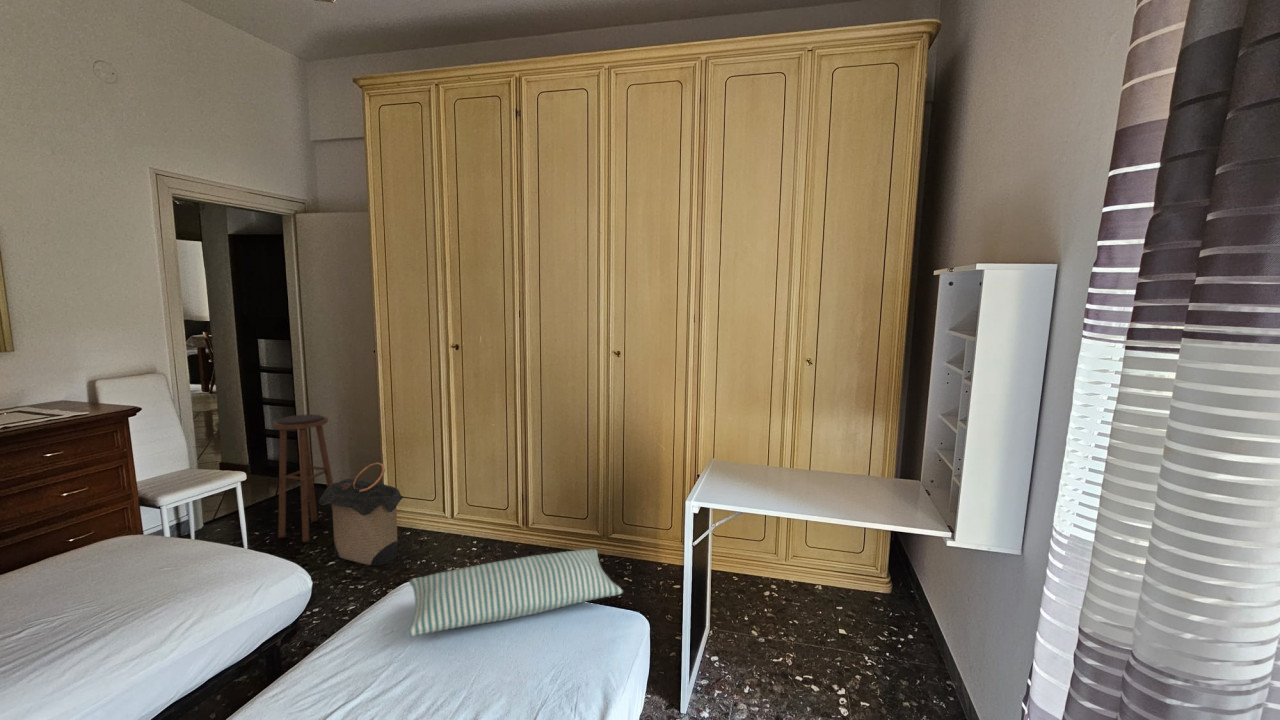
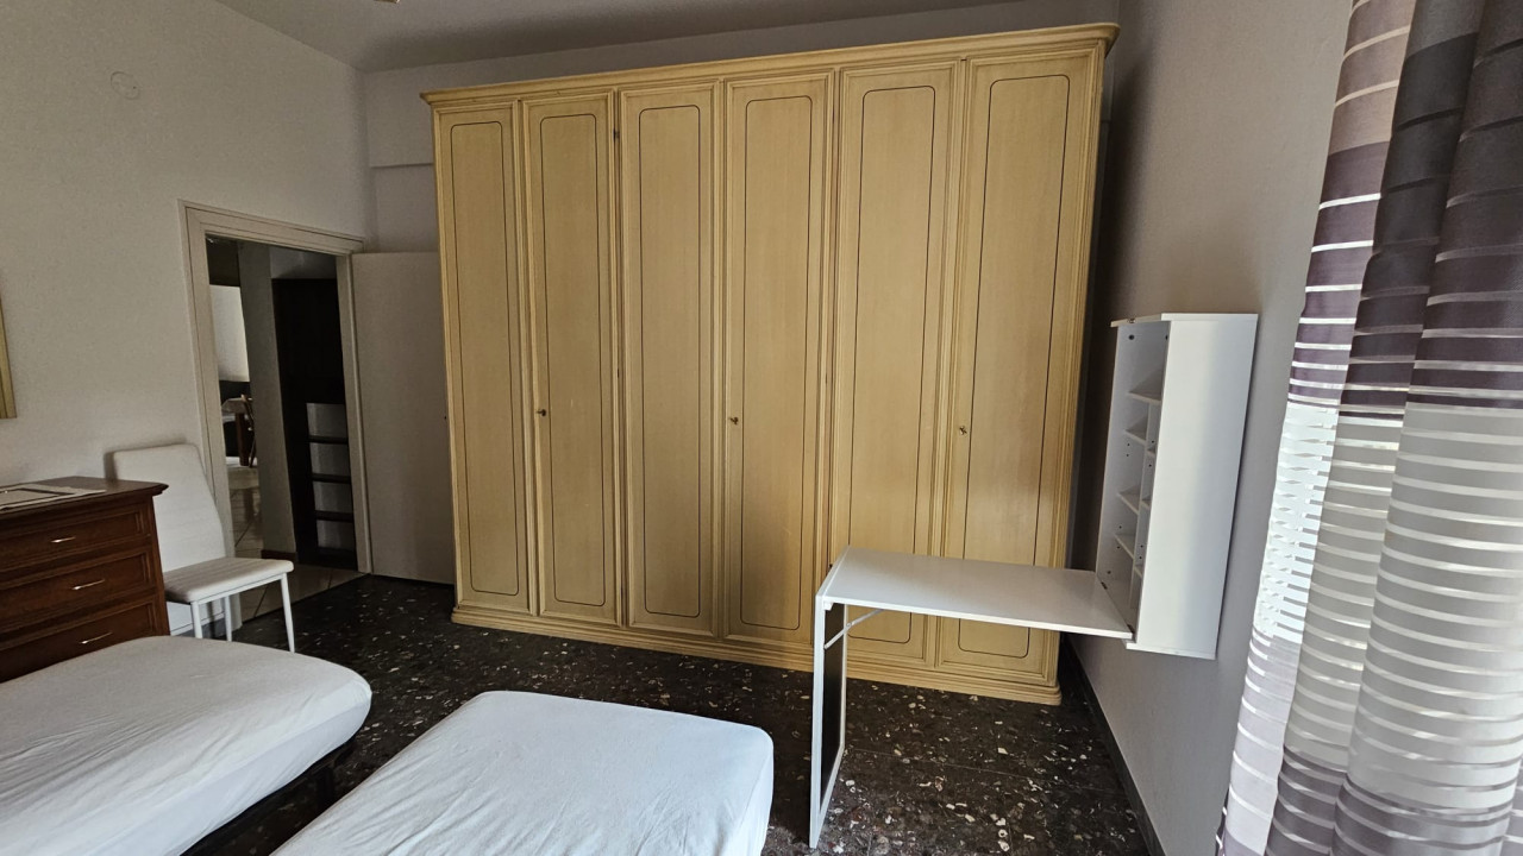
- laundry hamper (361, 510)
- pillow (515, 586)
- stool (305, 475)
